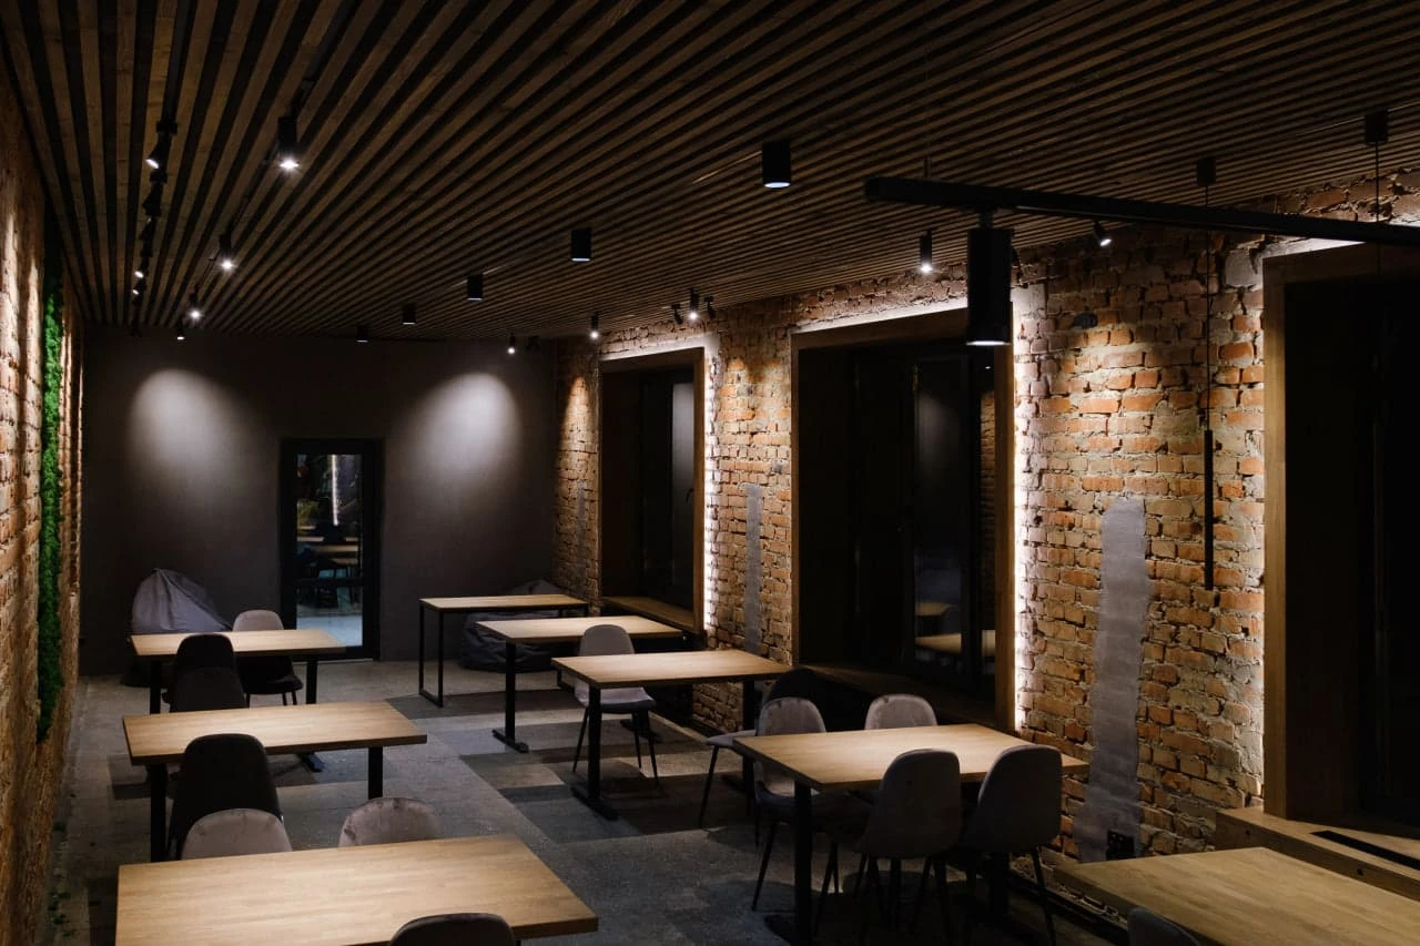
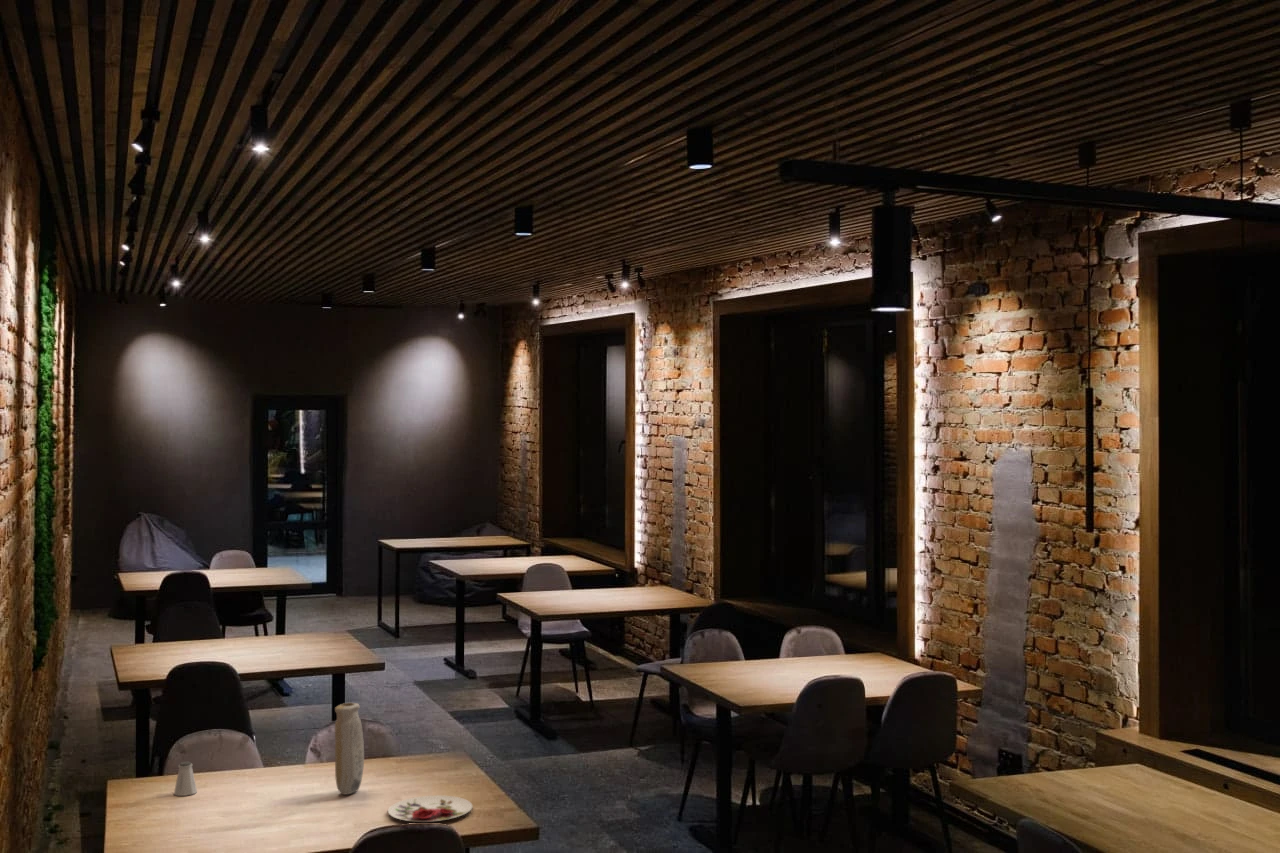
+ plate (430, 807)
+ vase (349, 748)
+ saltshaker (185, 777)
